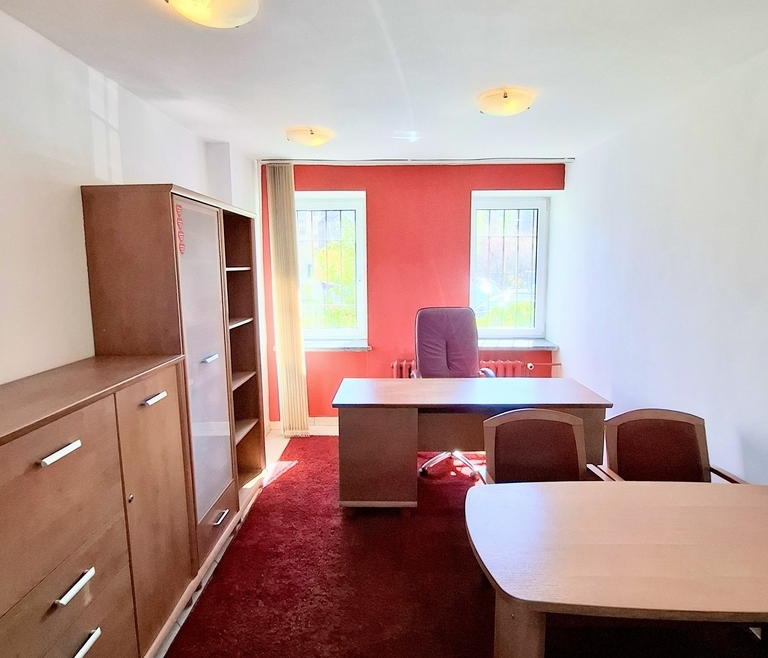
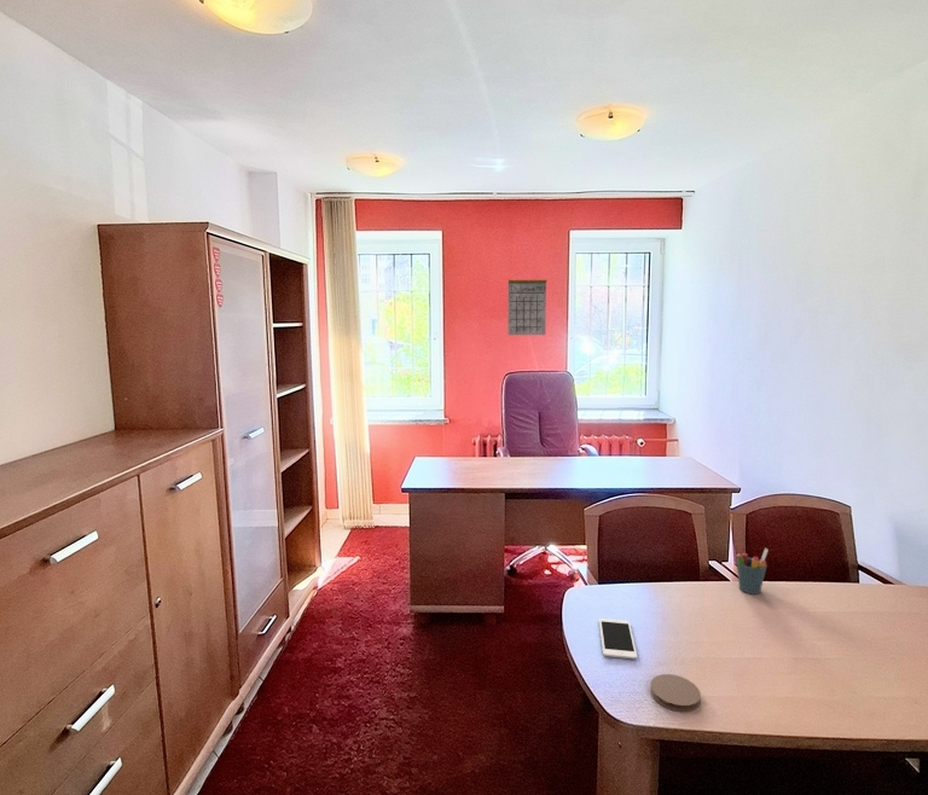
+ pen holder (750, 569)
+ cell phone (616, 637)
+ calendar (527, 301)
+ coaster (674, 691)
